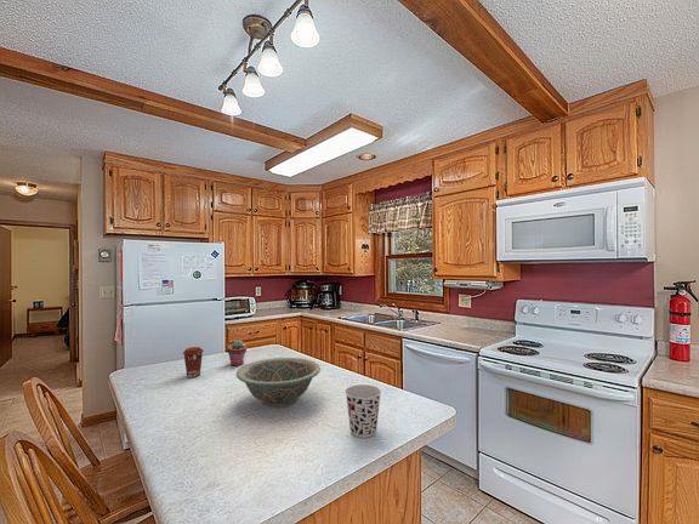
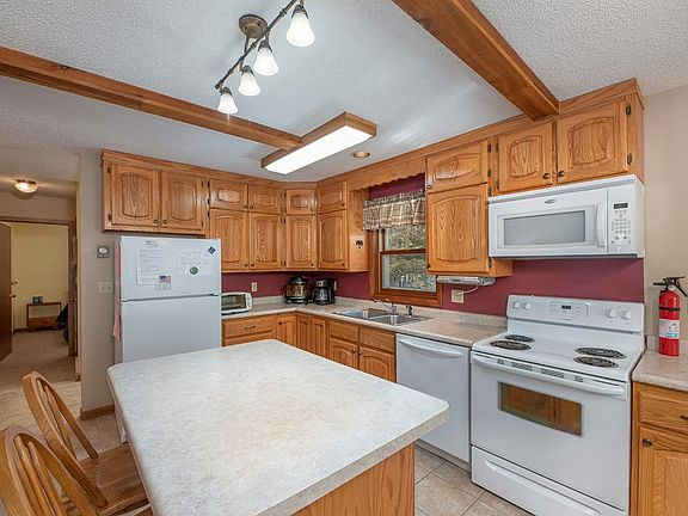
- decorative bowl (279, 385)
- coffee cup (193, 361)
- potted succulent (237, 352)
- cup (363, 411)
